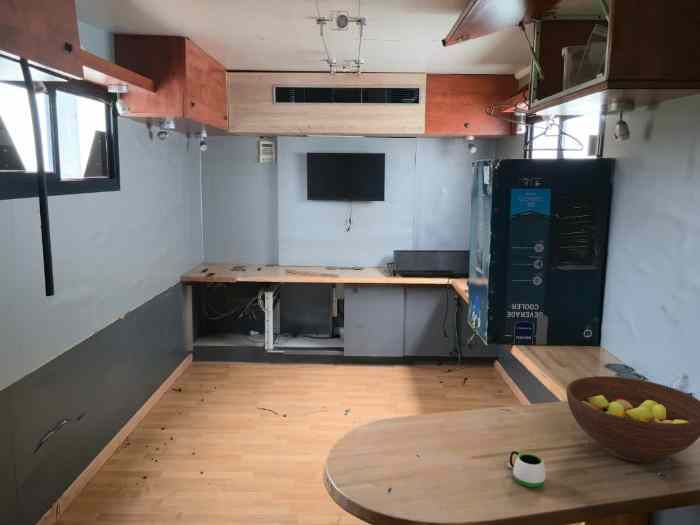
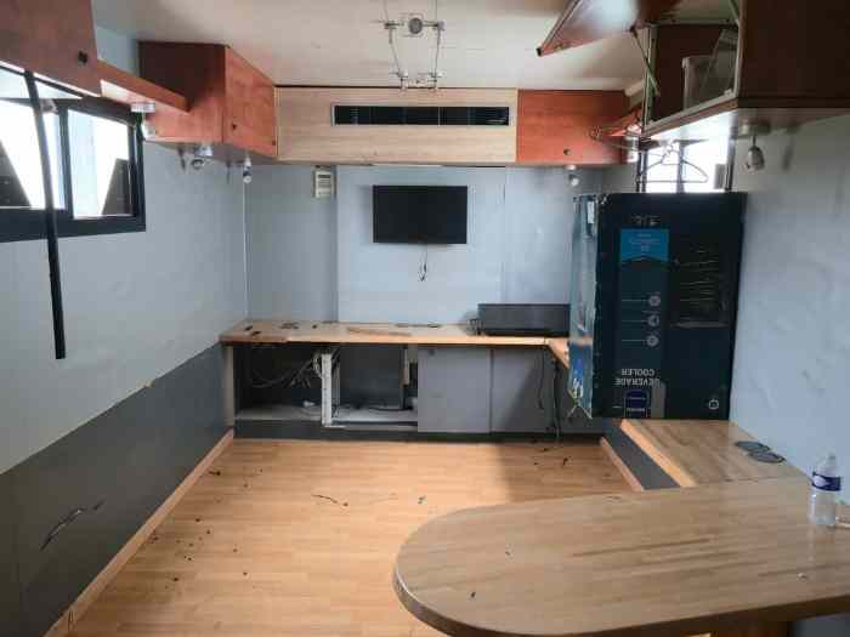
- fruit bowl (631, 424)
- mug (523, 466)
